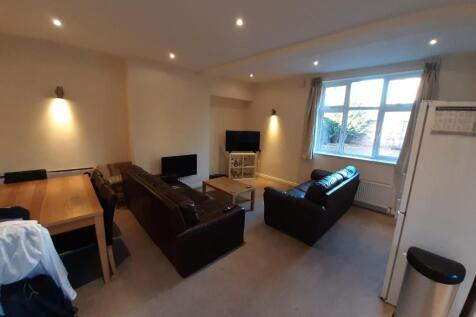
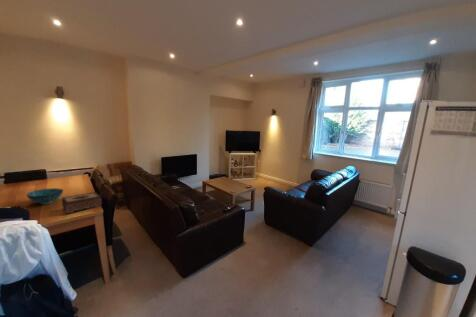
+ decorative bowl (46, 197)
+ tissue box (82, 201)
